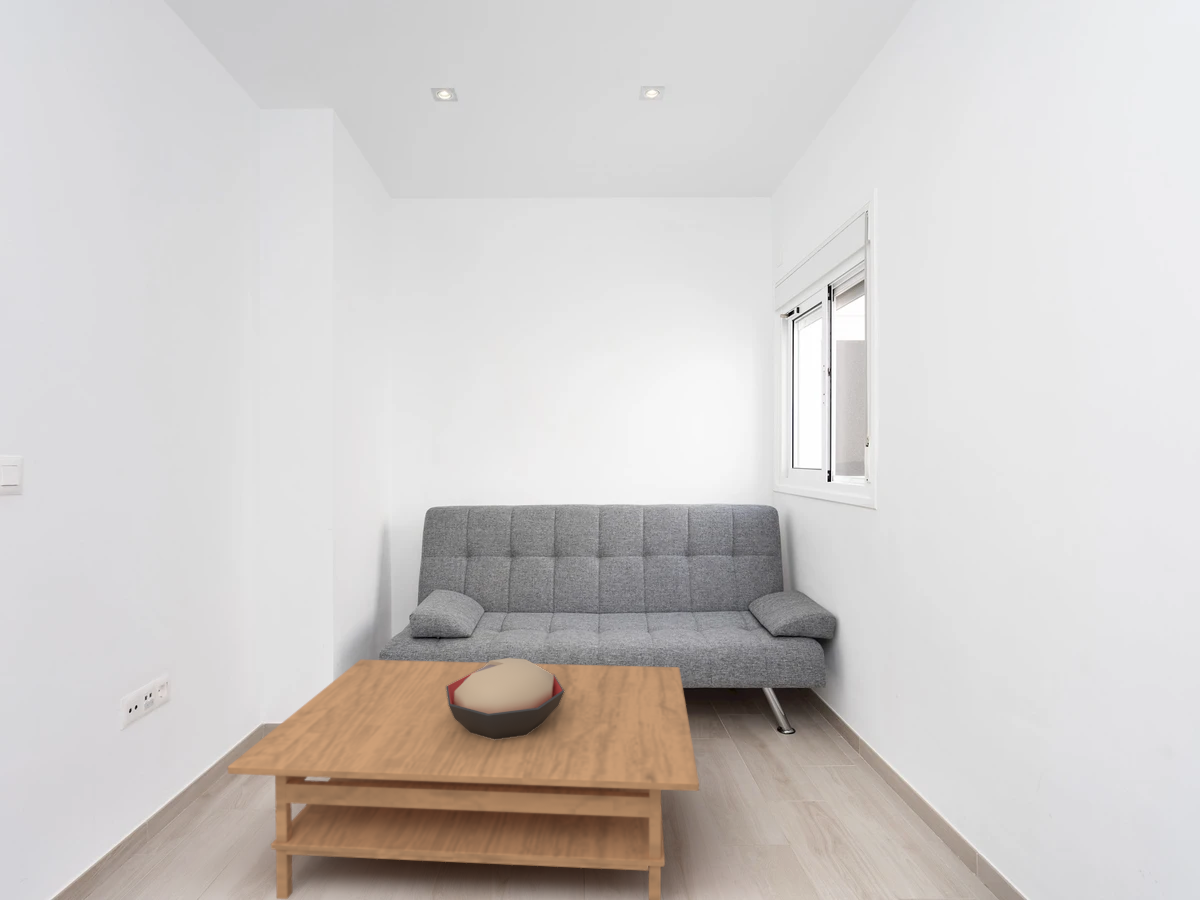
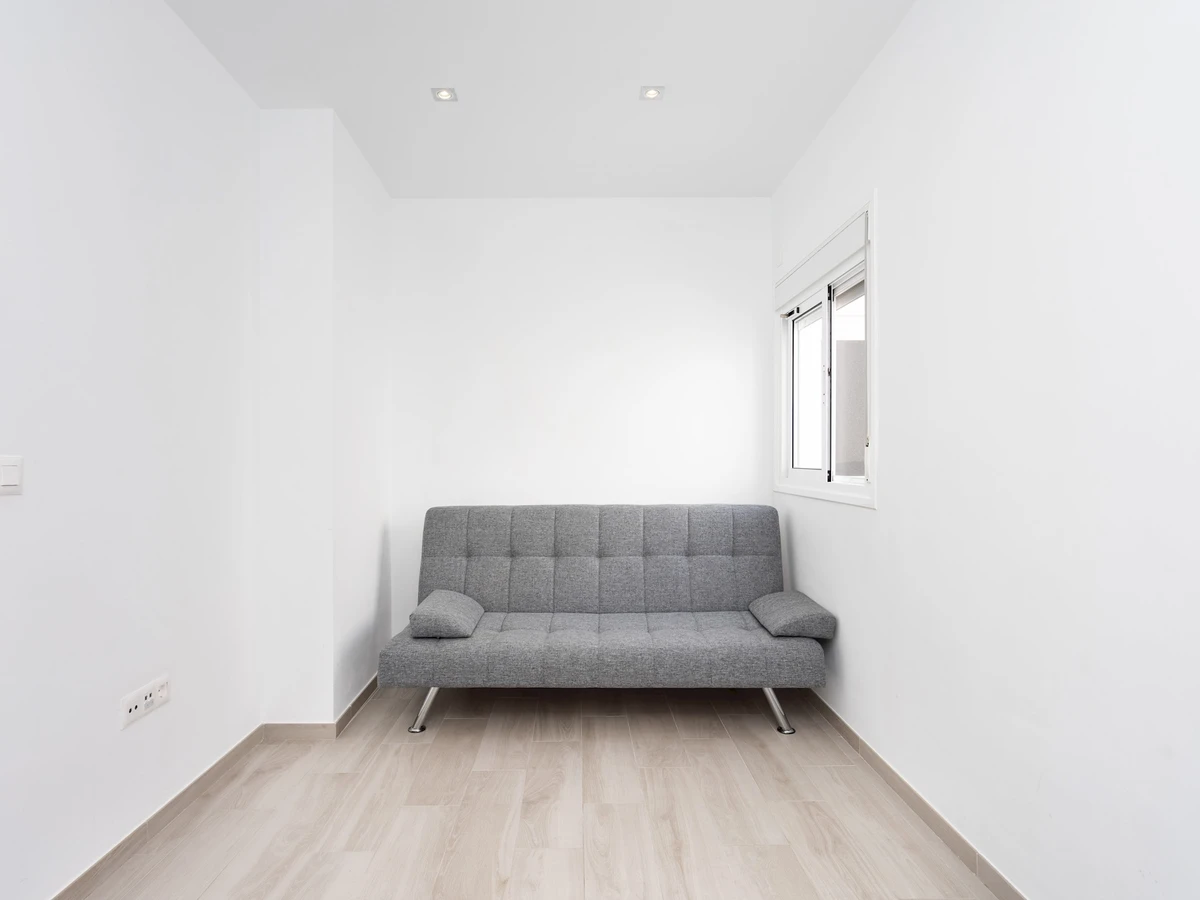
- decorative bowl (504, 691)
- coffee table (493, 770)
